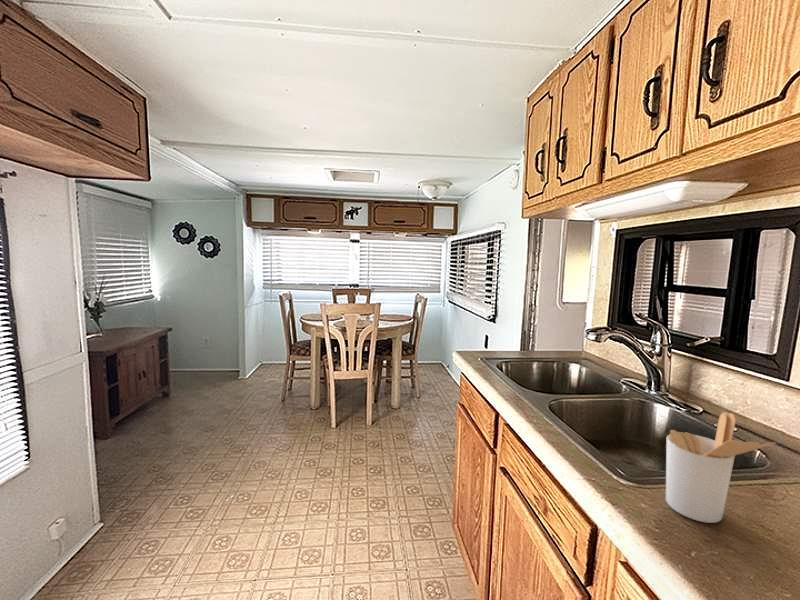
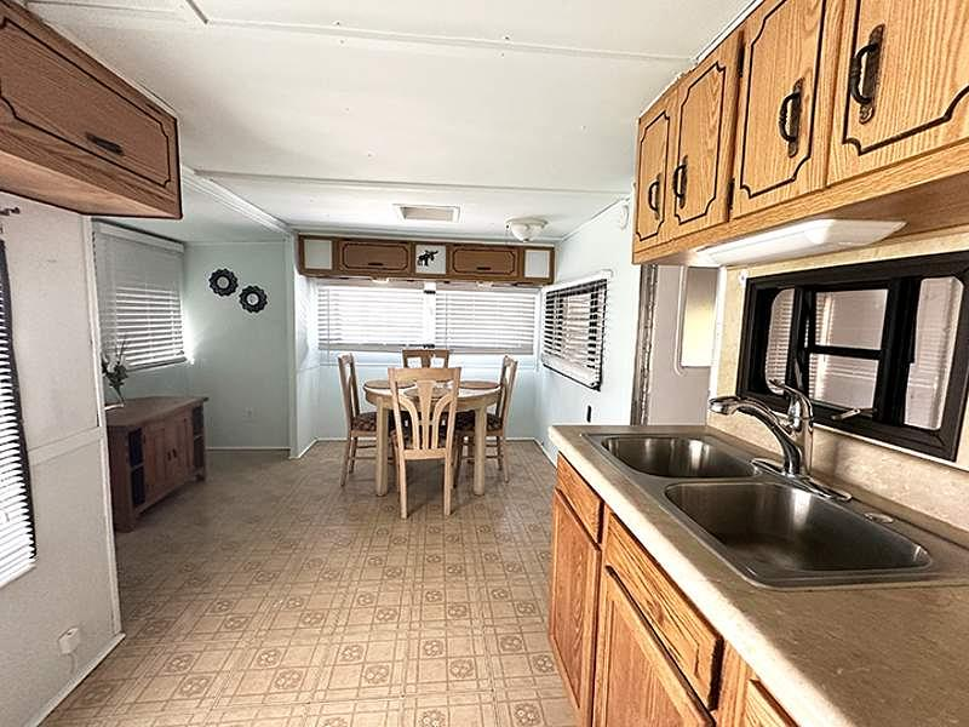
- utensil holder (711, 468)
